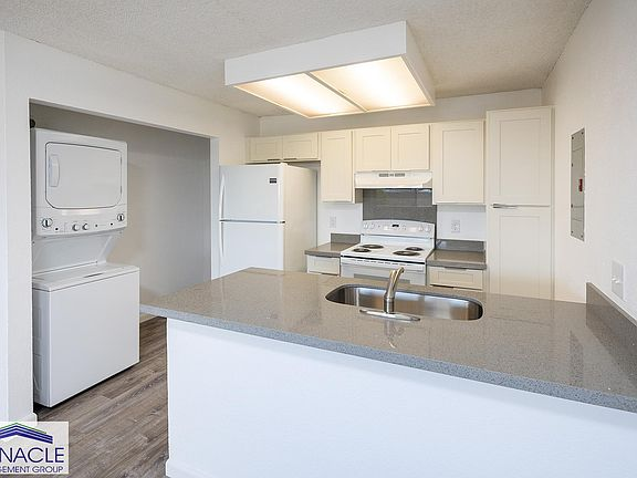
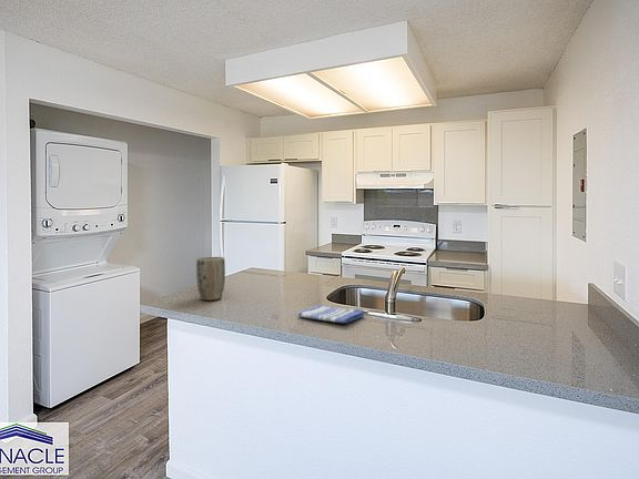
+ plant pot (211, 277)
+ dish towel (331, 313)
